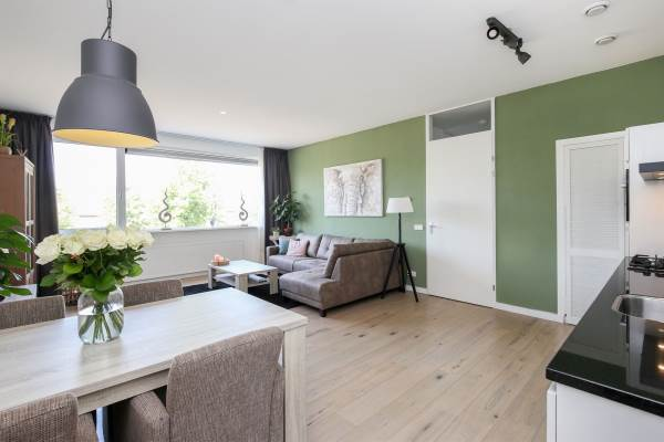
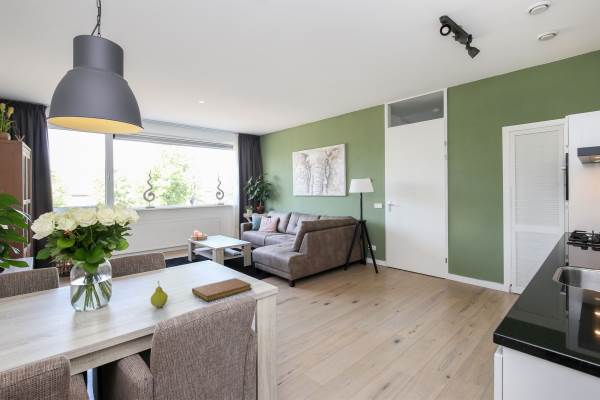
+ notebook (222, 288)
+ fruit (159, 293)
